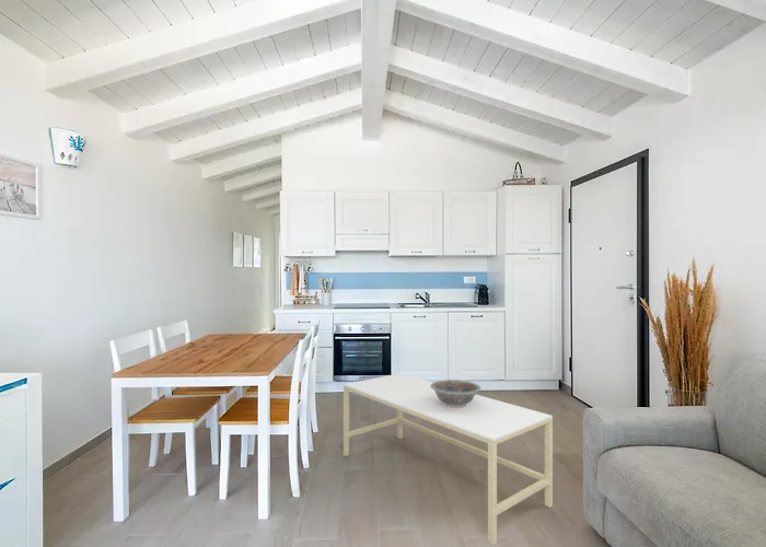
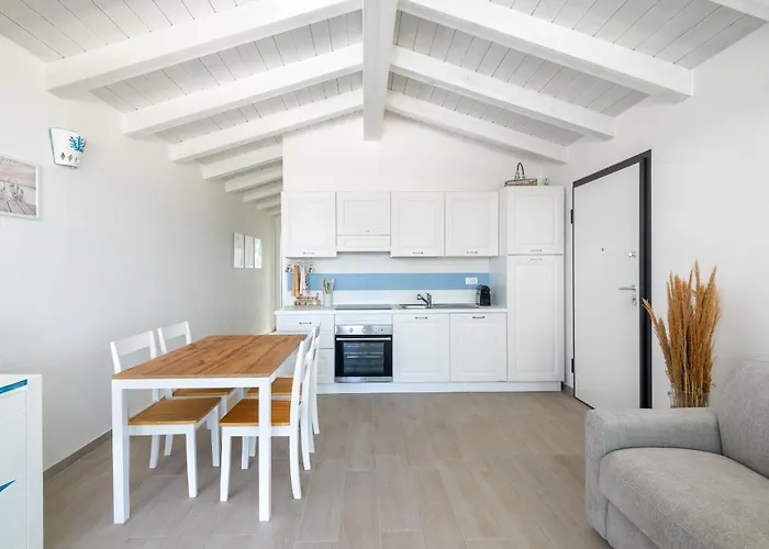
- coffee table (436, 437)
- decorative bowl (455, 395)
